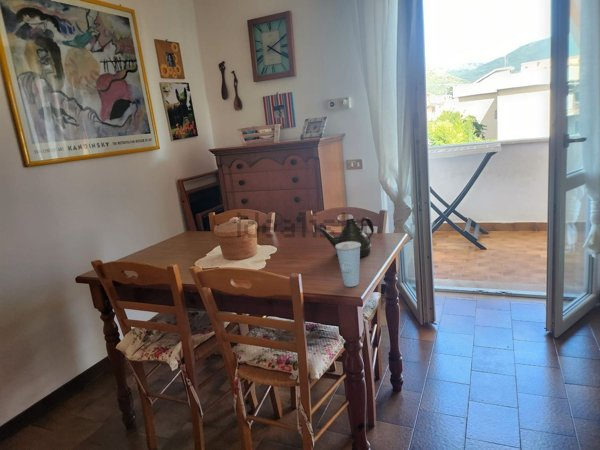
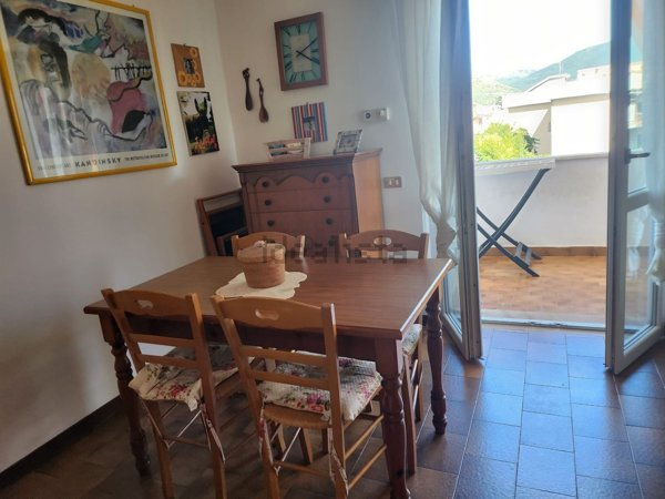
- cup (349, 263)
- teapot (344, 237)
